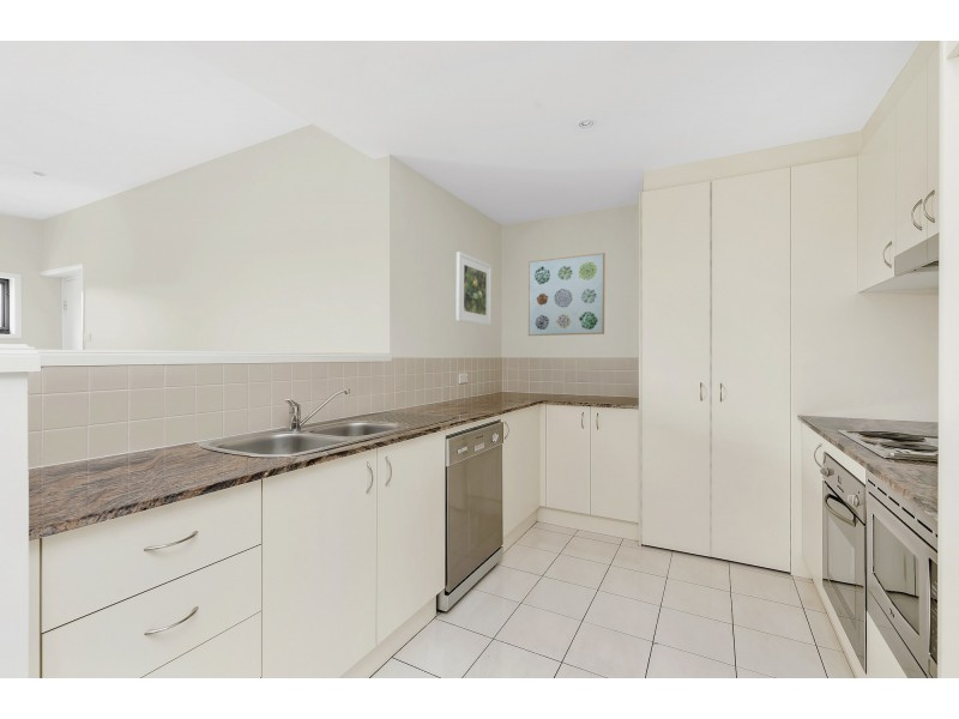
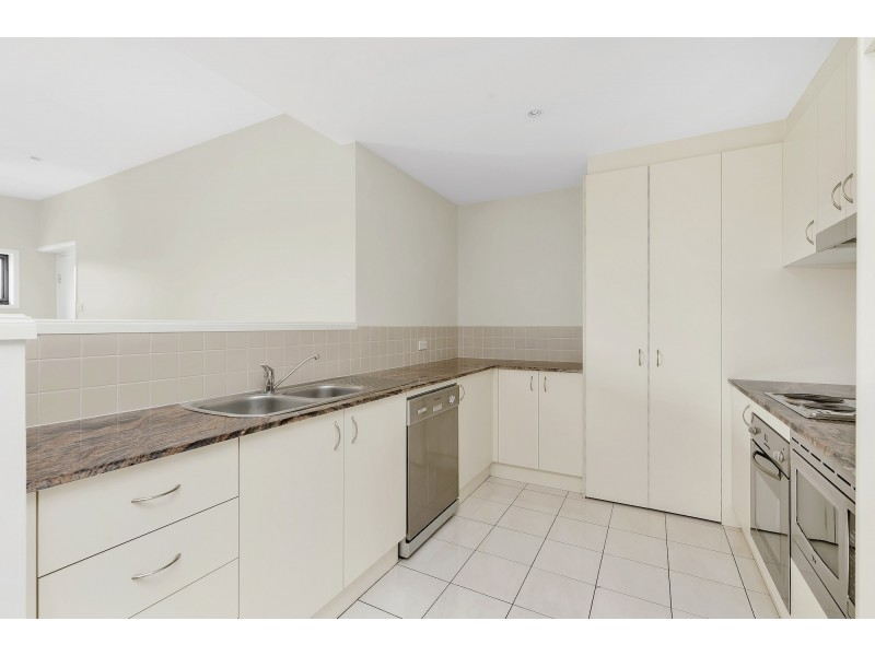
- wall art (565, 296)
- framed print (475, 290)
